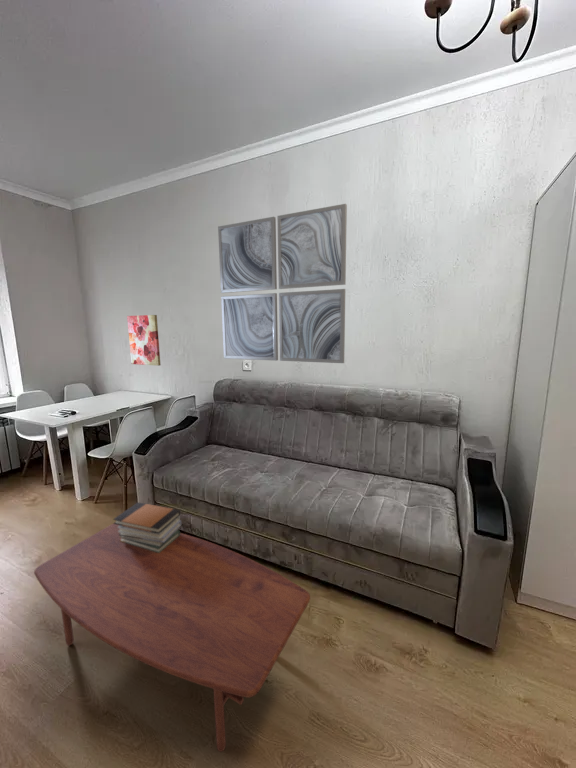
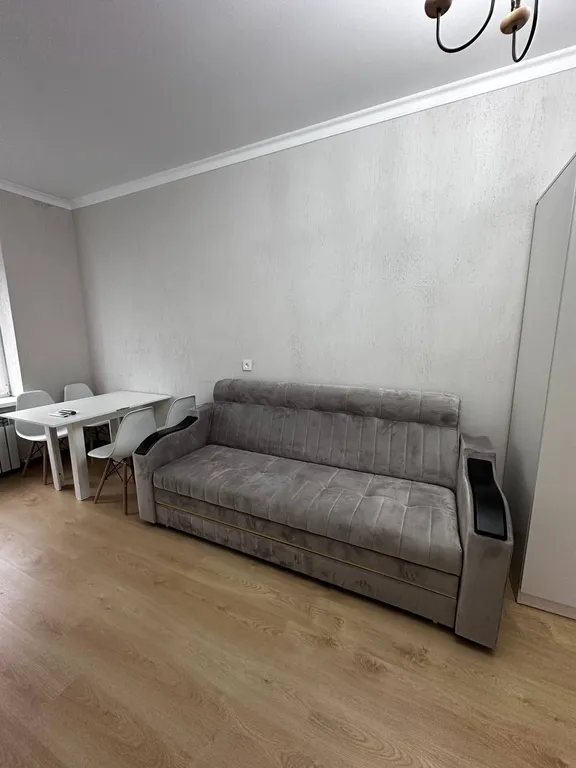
- book stack (149, 526)
- wall art (143, 340)
- wall art (276, 293)
- coffee table (167, 615)
